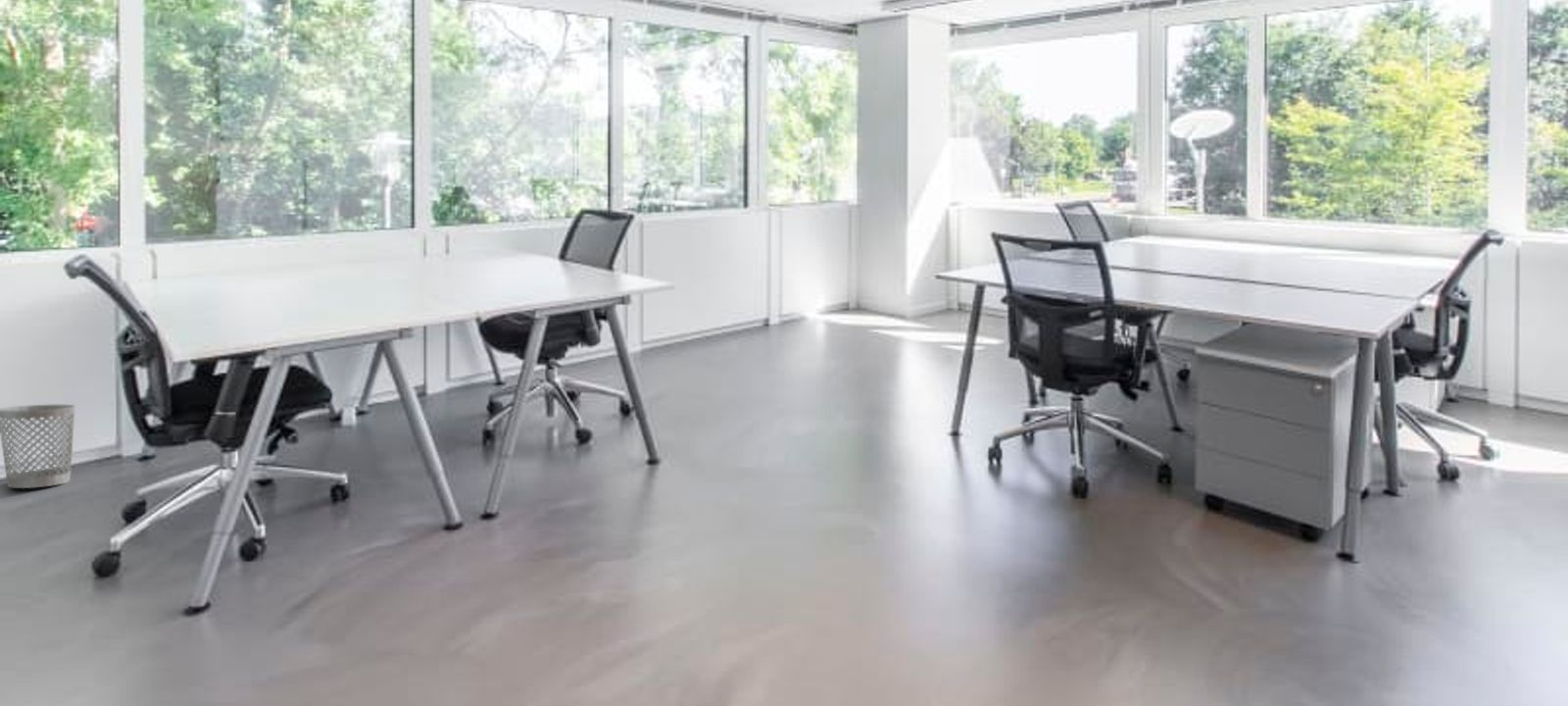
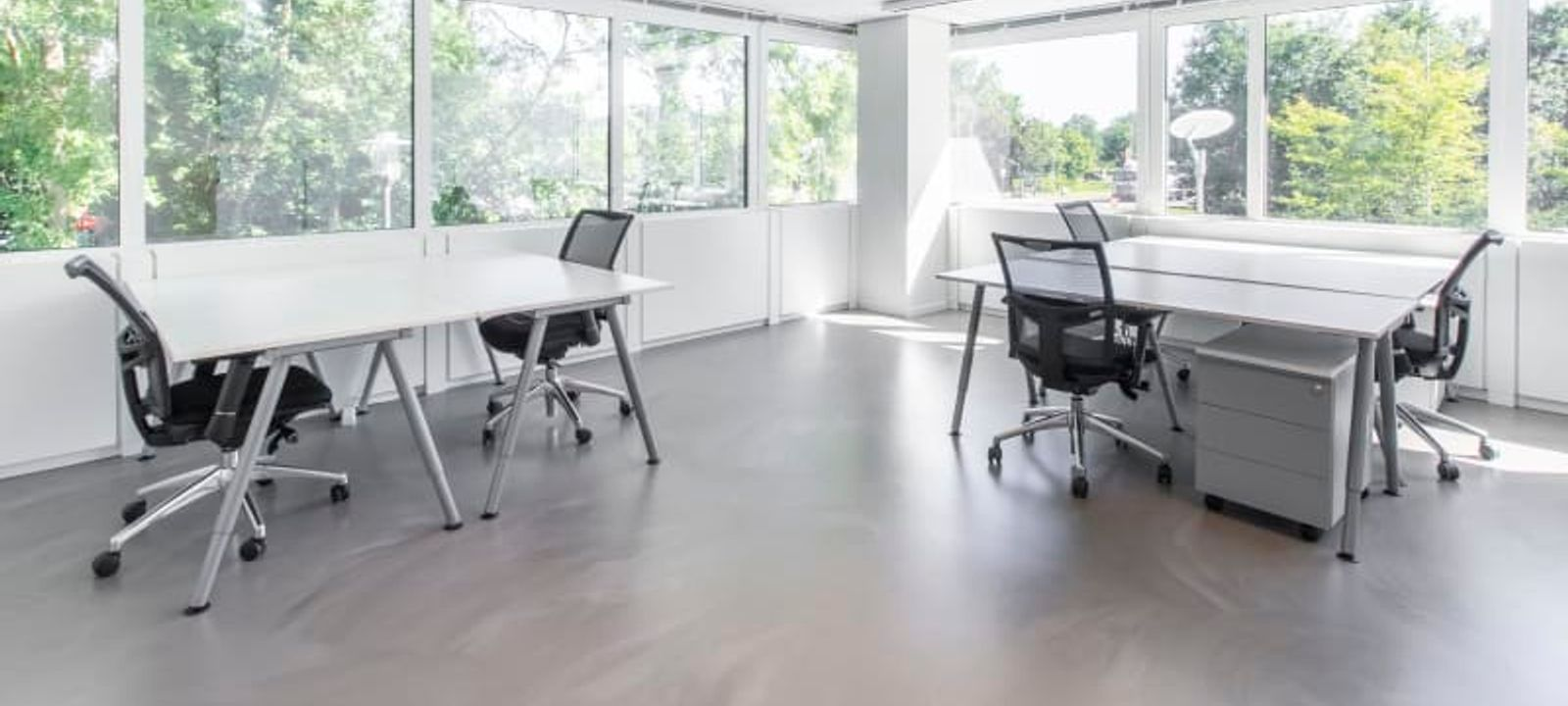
- wastebasket (38, 446)
